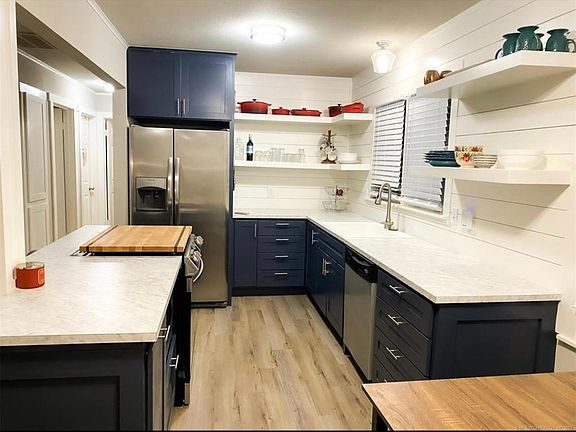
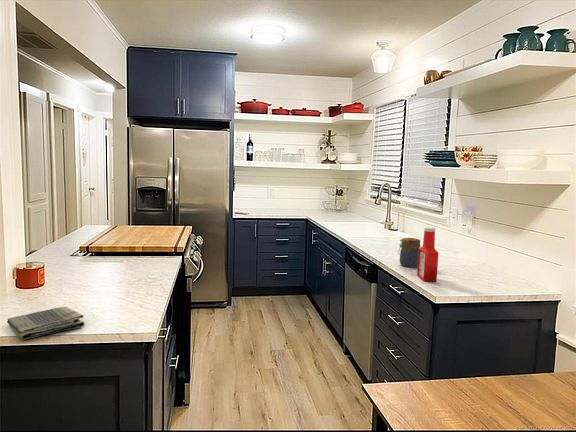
+ jar (409, 251)
+ soap bottle (428, 253)
+ dish towel (46, 320)
